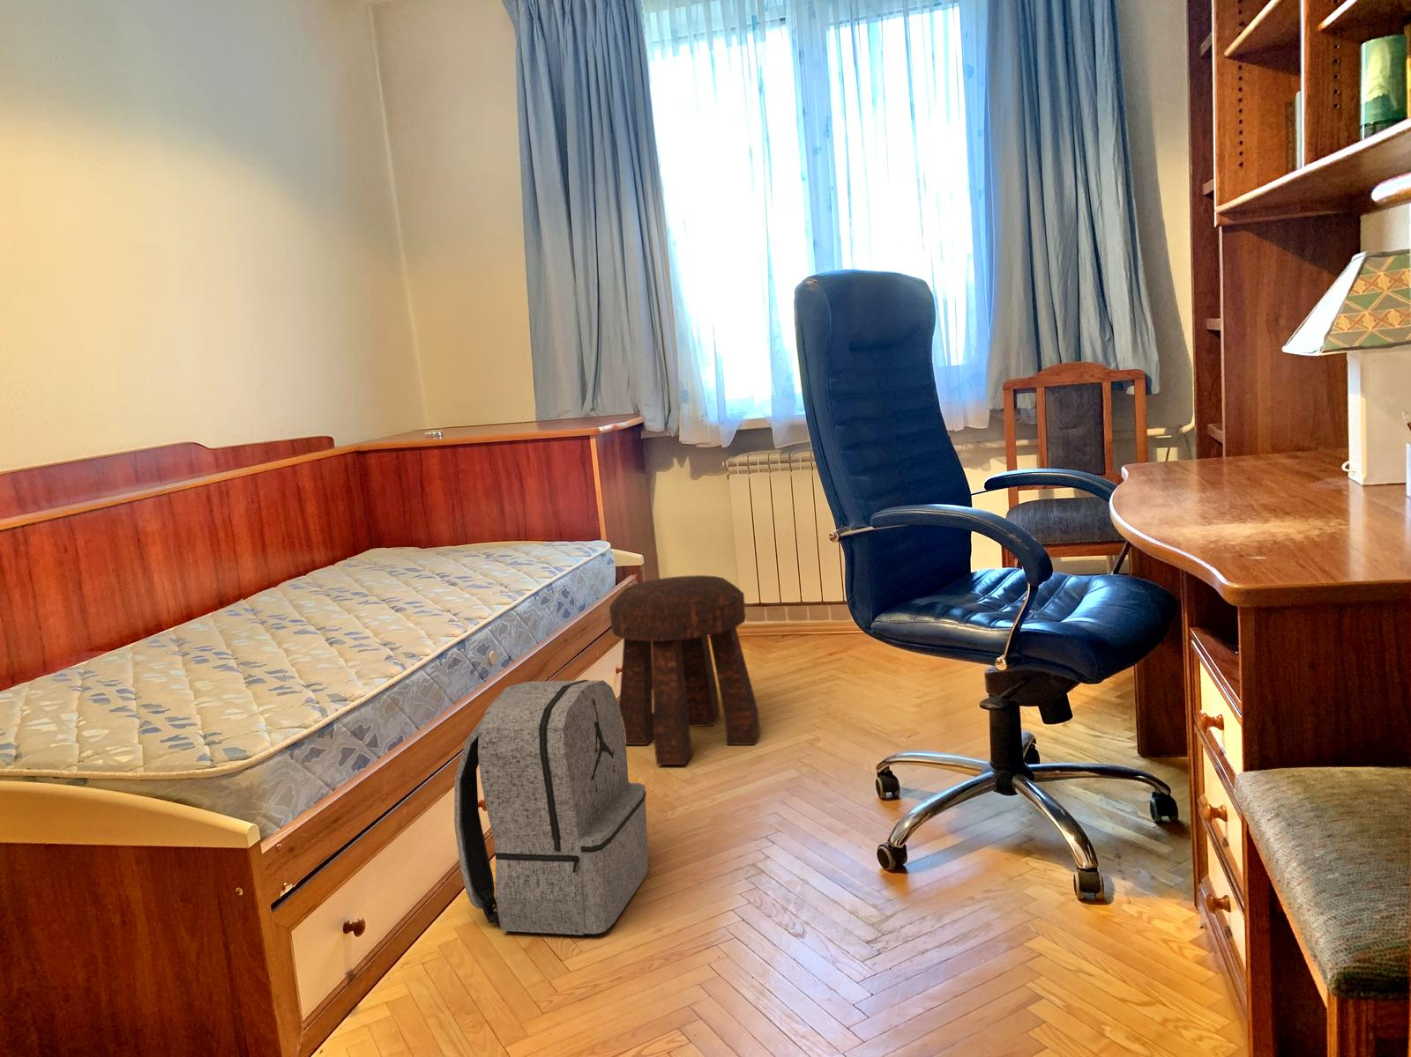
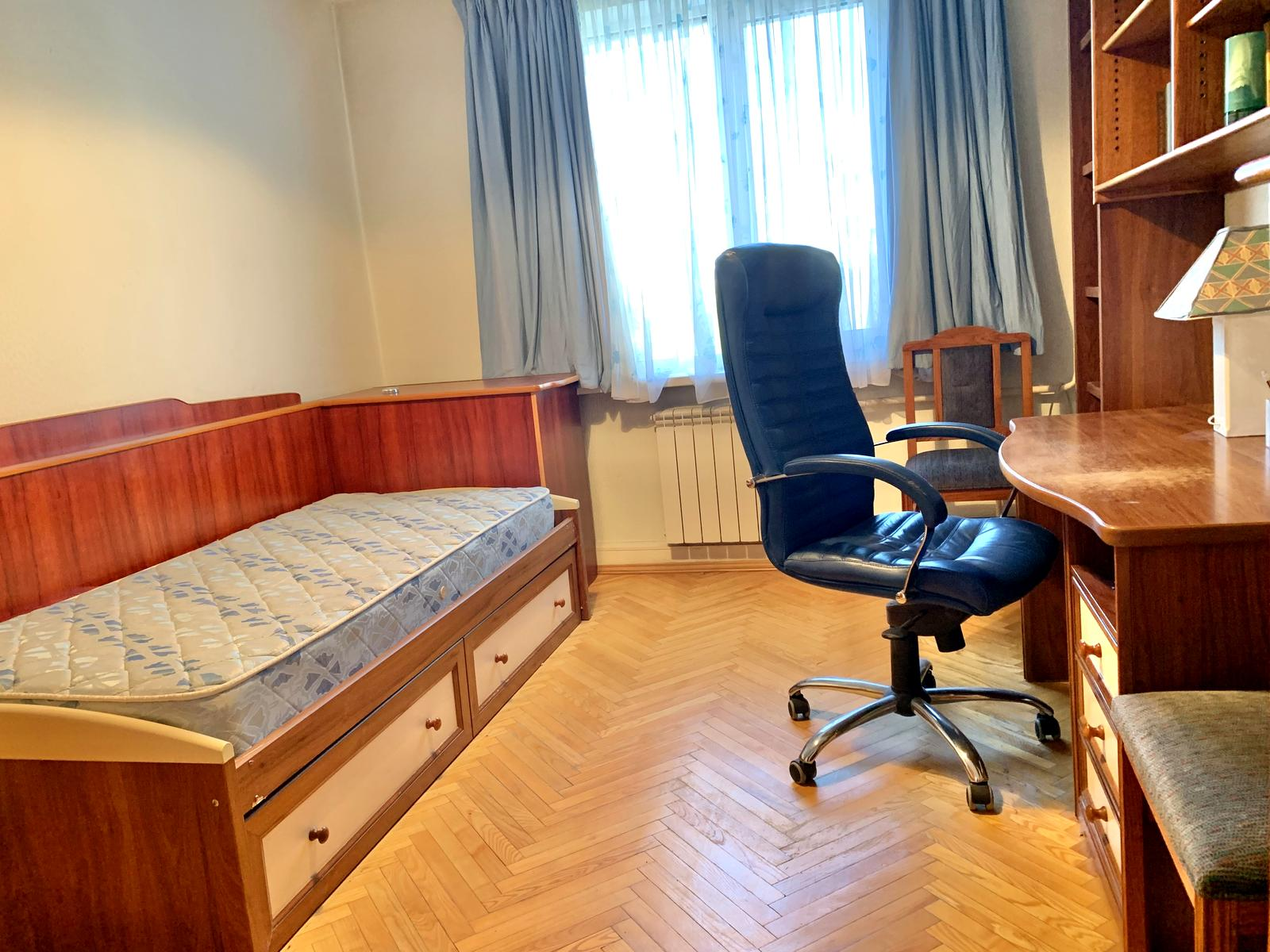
- stool (682, 662)
- backpack (549, 794)
